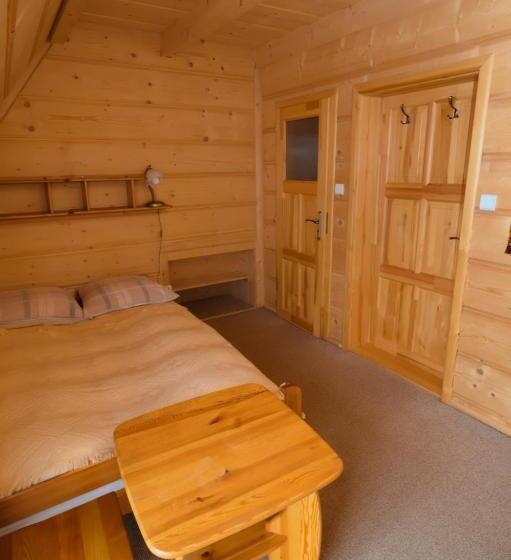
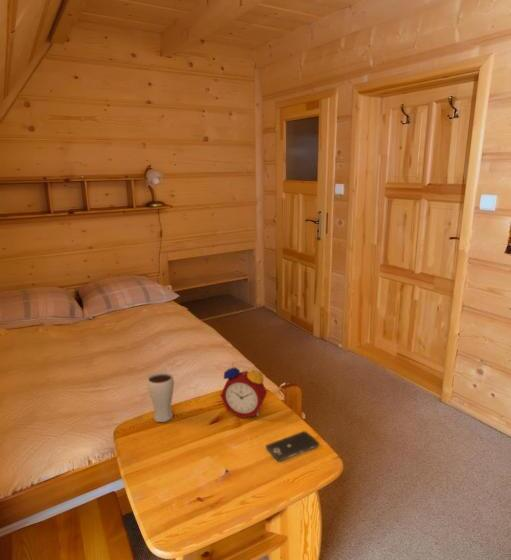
+ alarm clock (244, 385)
+ drinking glass (161, 397)
+ smartphone (292, 445)
